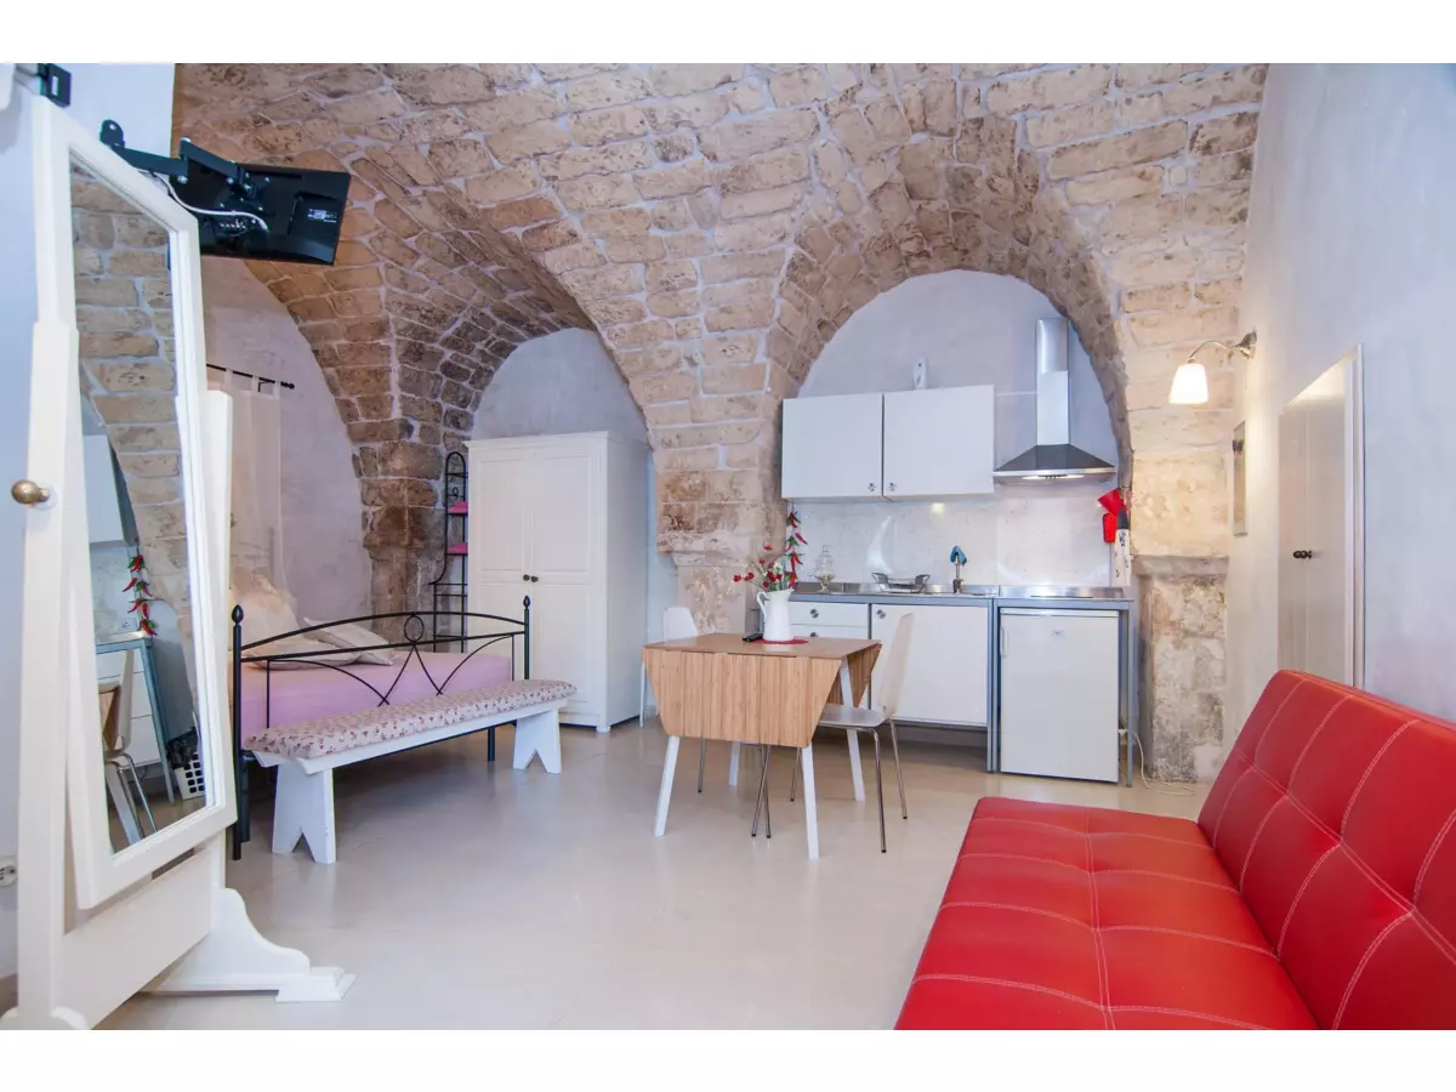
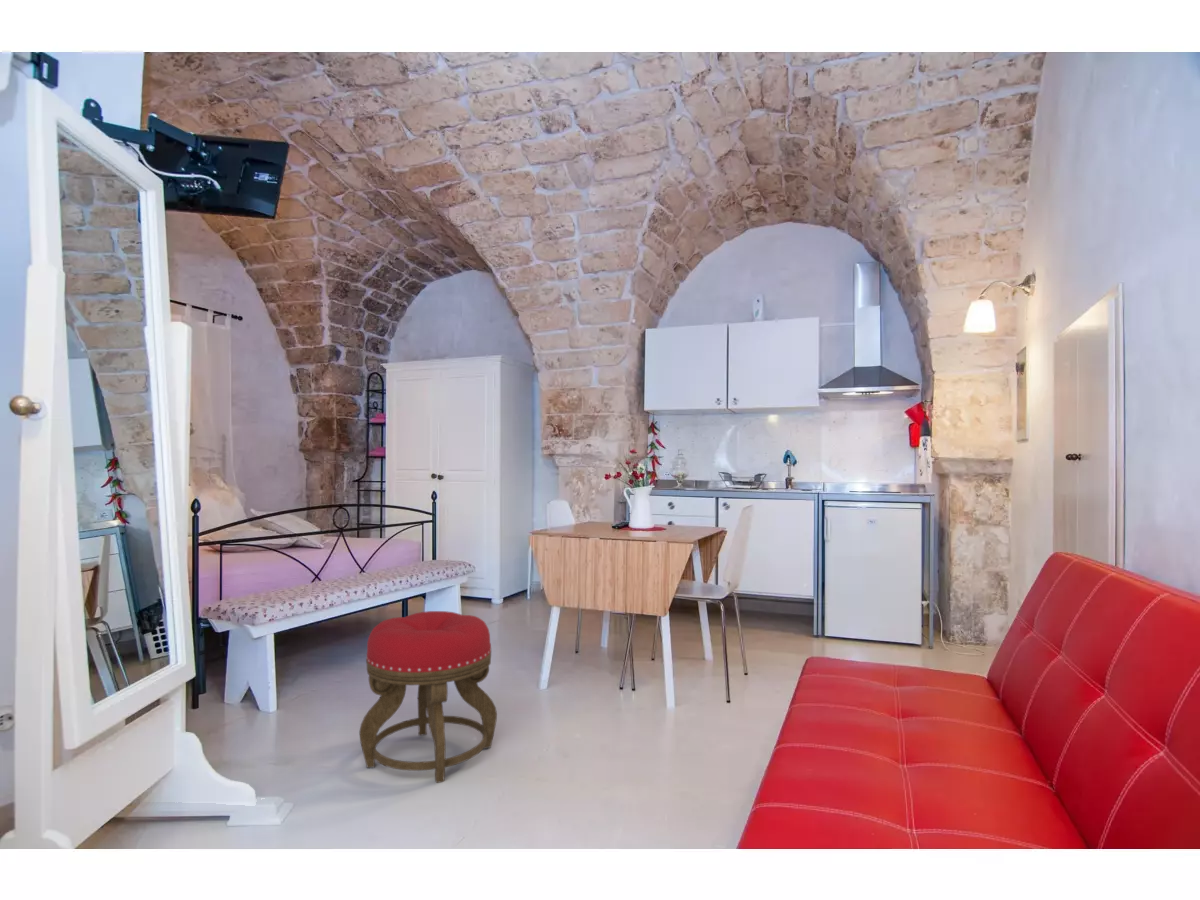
+ stool (430, 688)
